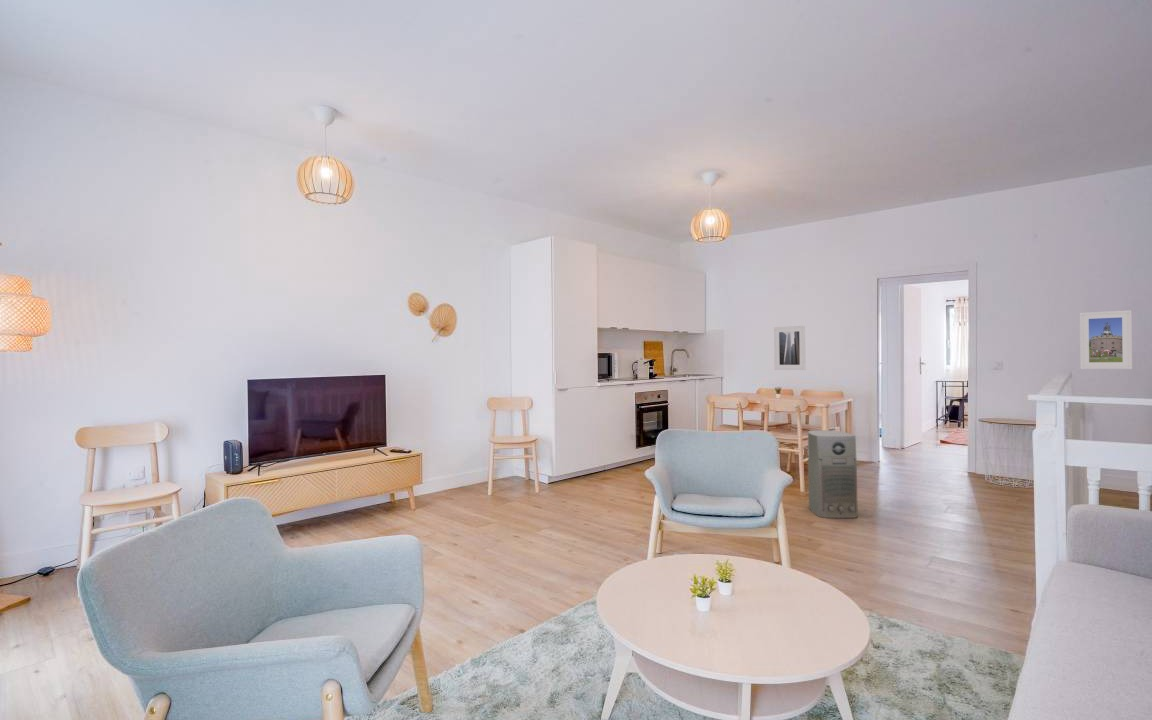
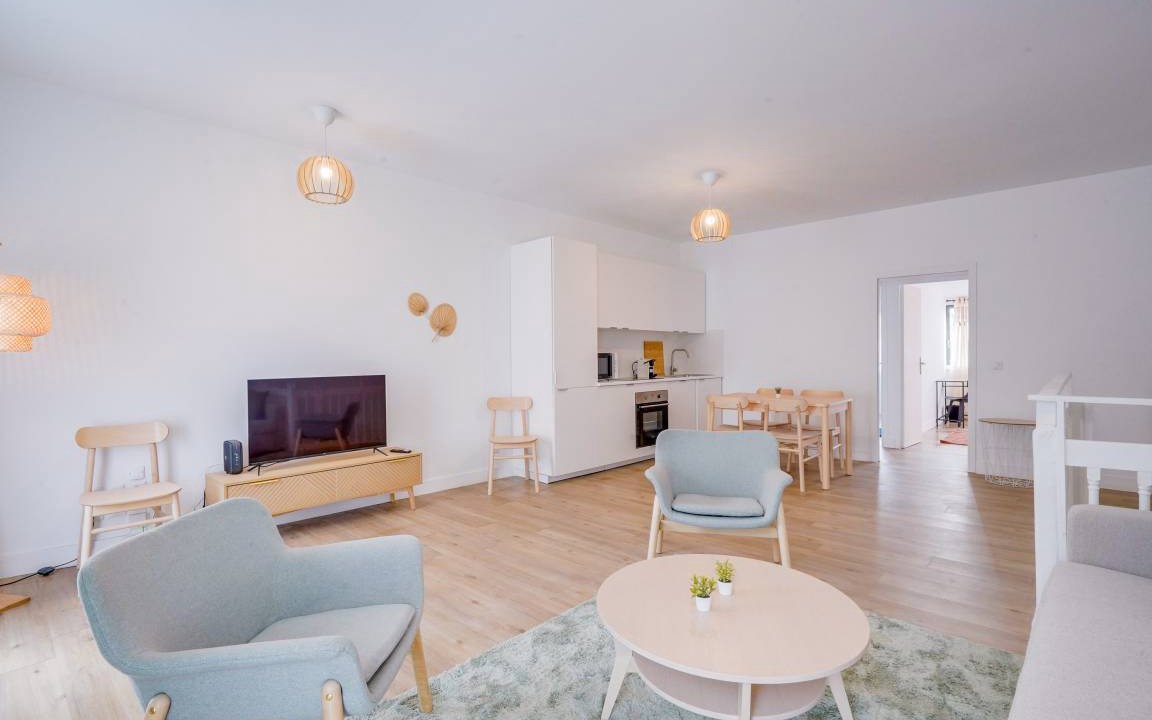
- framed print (1105, 340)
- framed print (789, 348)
- air purifier (829, 472)
